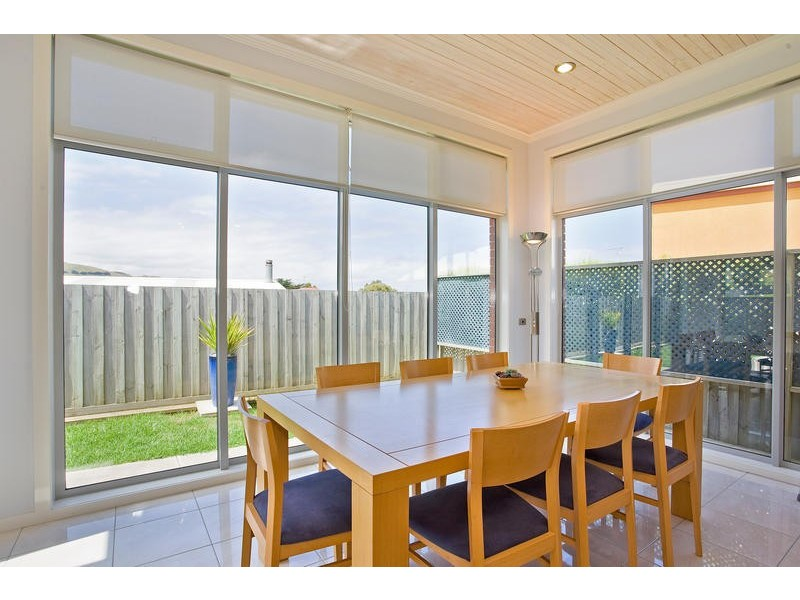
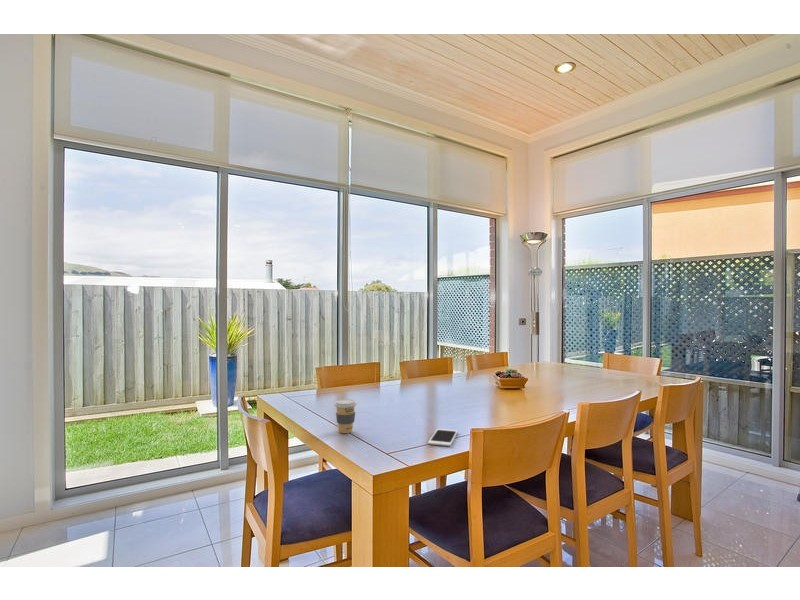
+ cell phone (443, 437)
+ coffee cup (345, 416)
